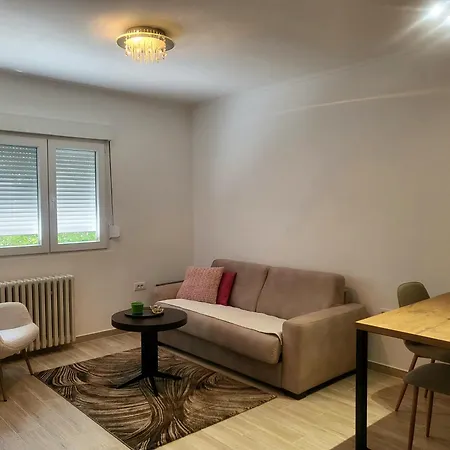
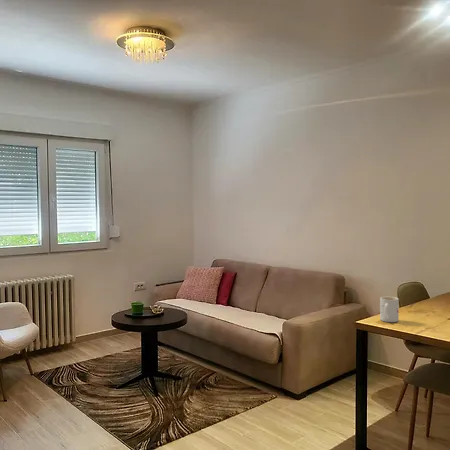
+ mug (388, 309)
